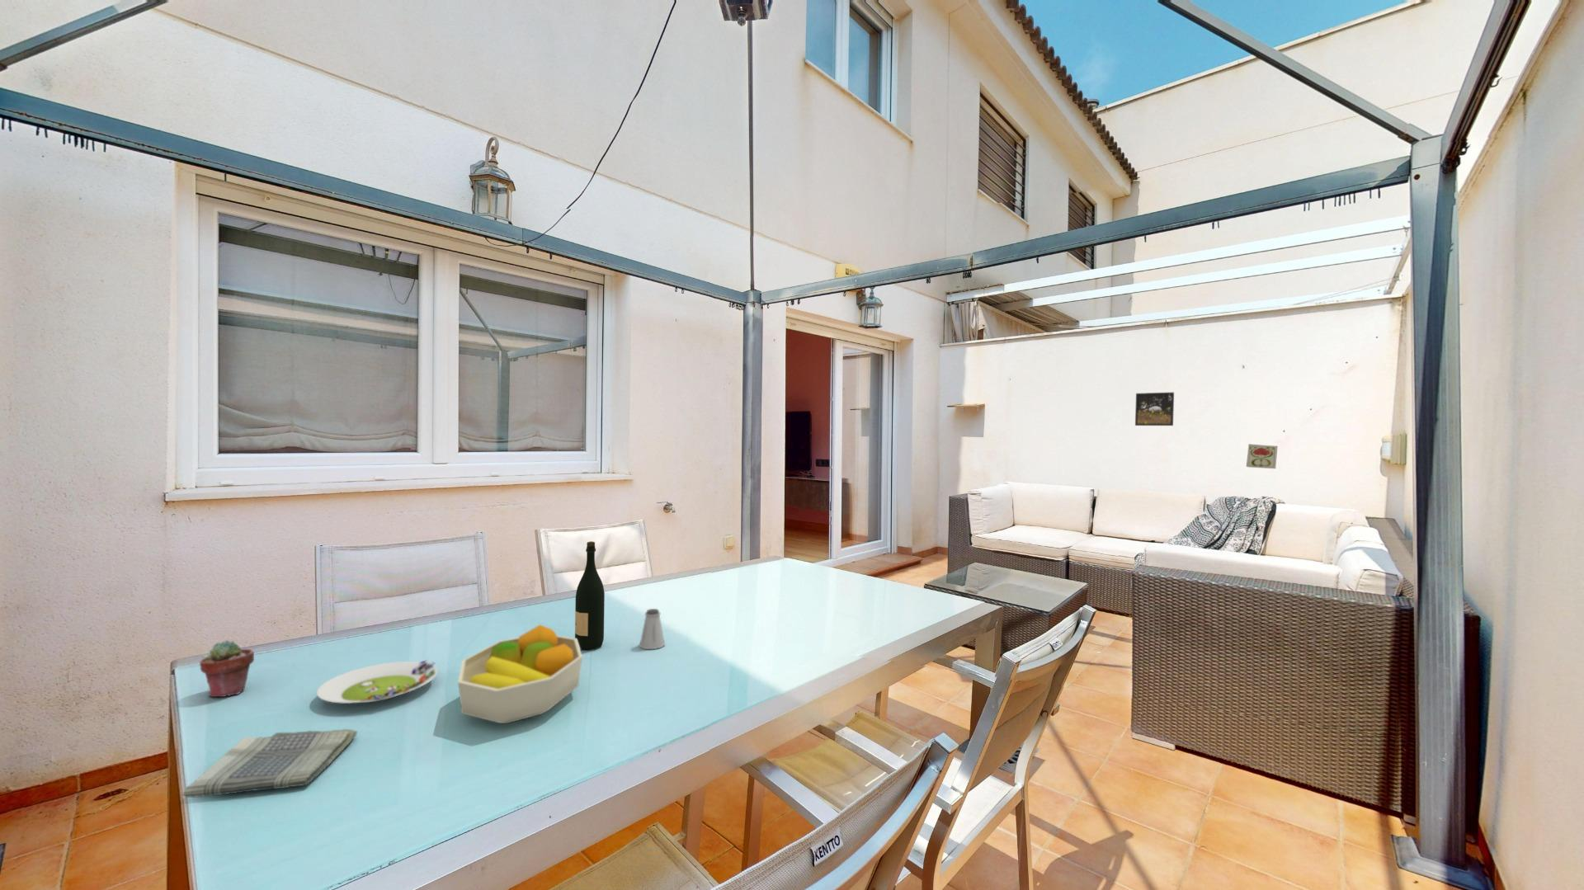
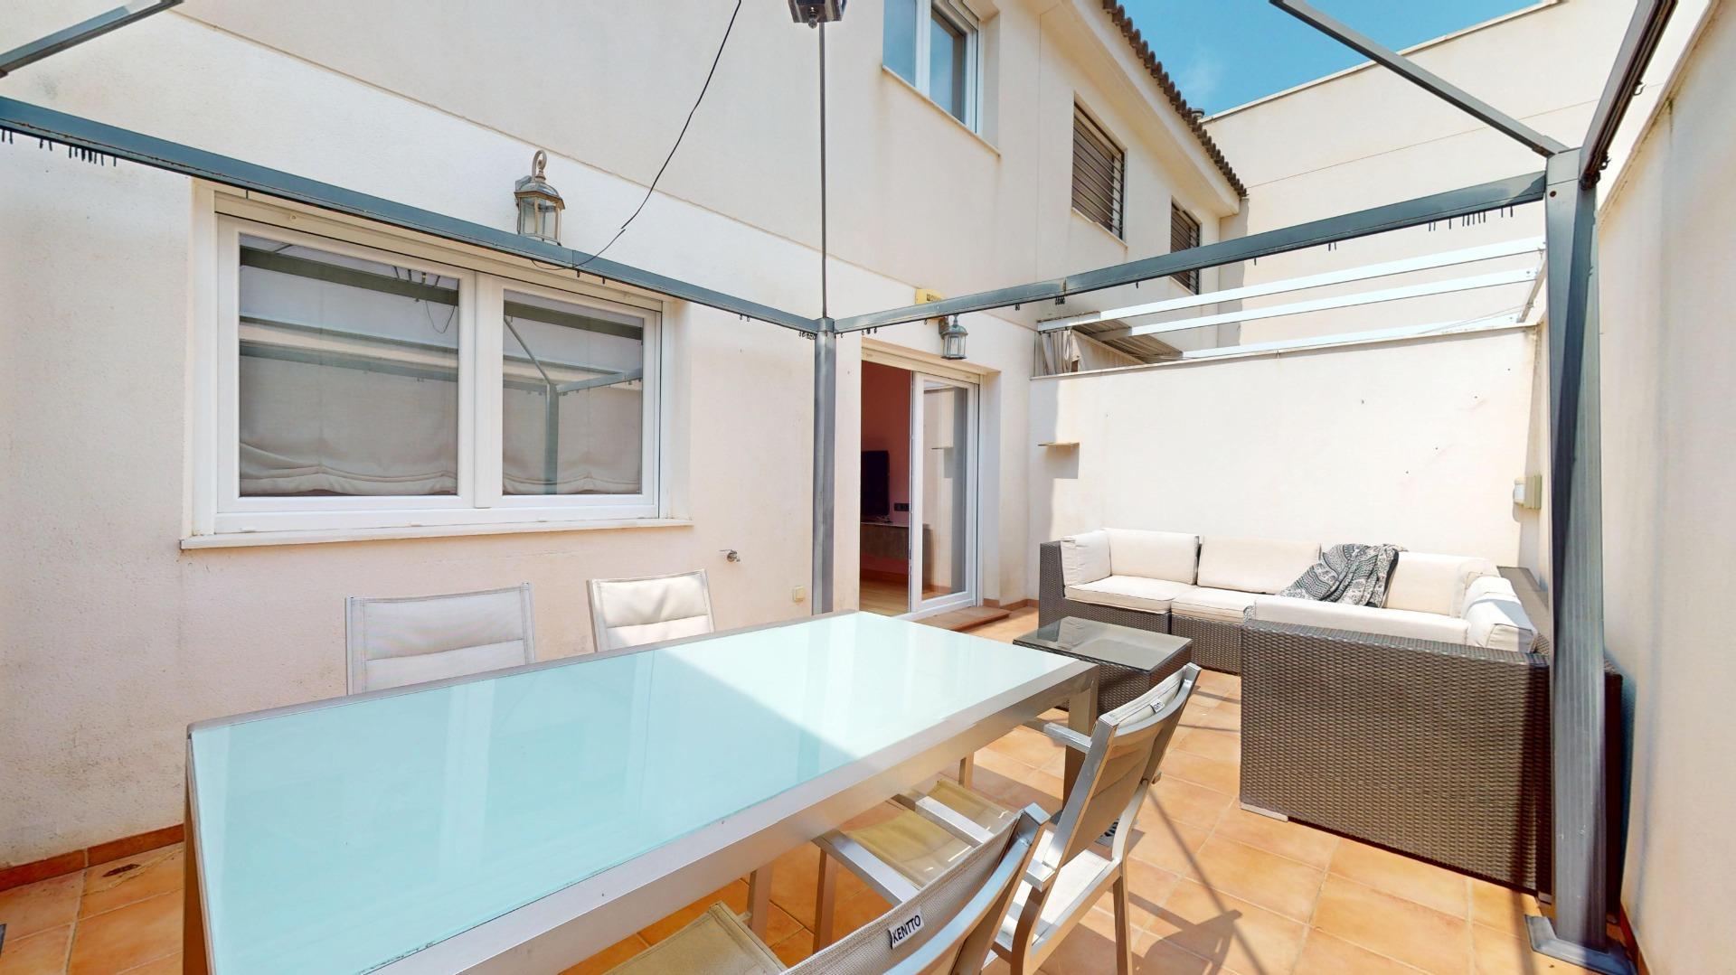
- wine bottle (590, 593)
- salad plate (380, 683)
- fruit bowl (522, 669)
- decorative tile (1261, 456)
- dish towel (279, 756)
- saltshaker (652, 627)
- potted succulent (227, 666)
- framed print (1154, 409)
